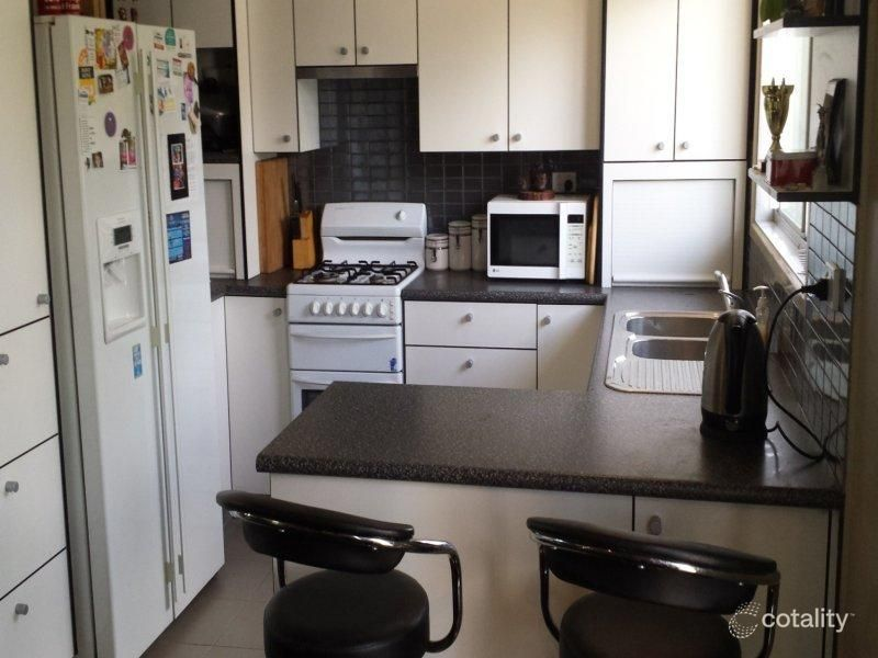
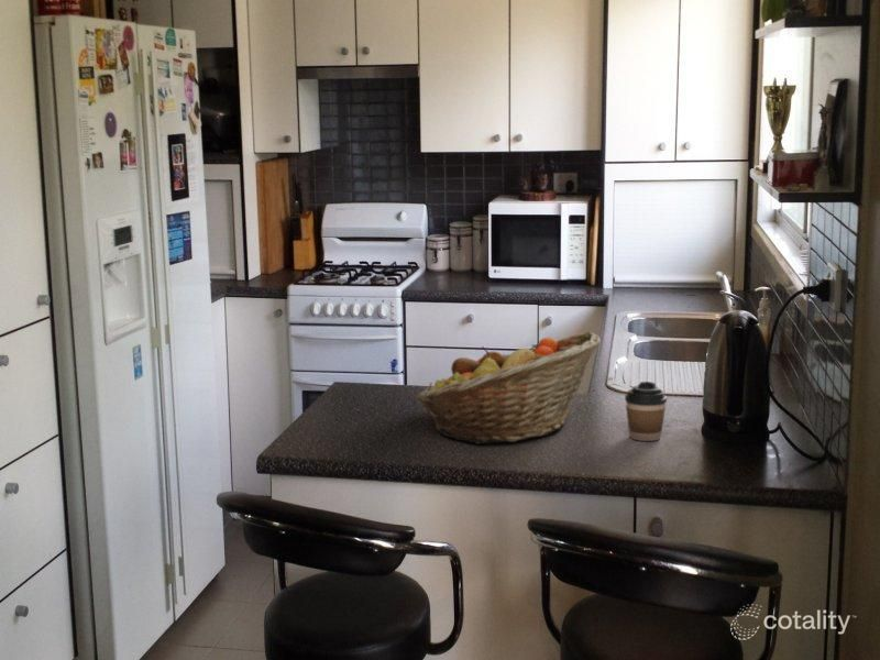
+ coffee cup (645, 410)
+ fruit basket (510, 381)
